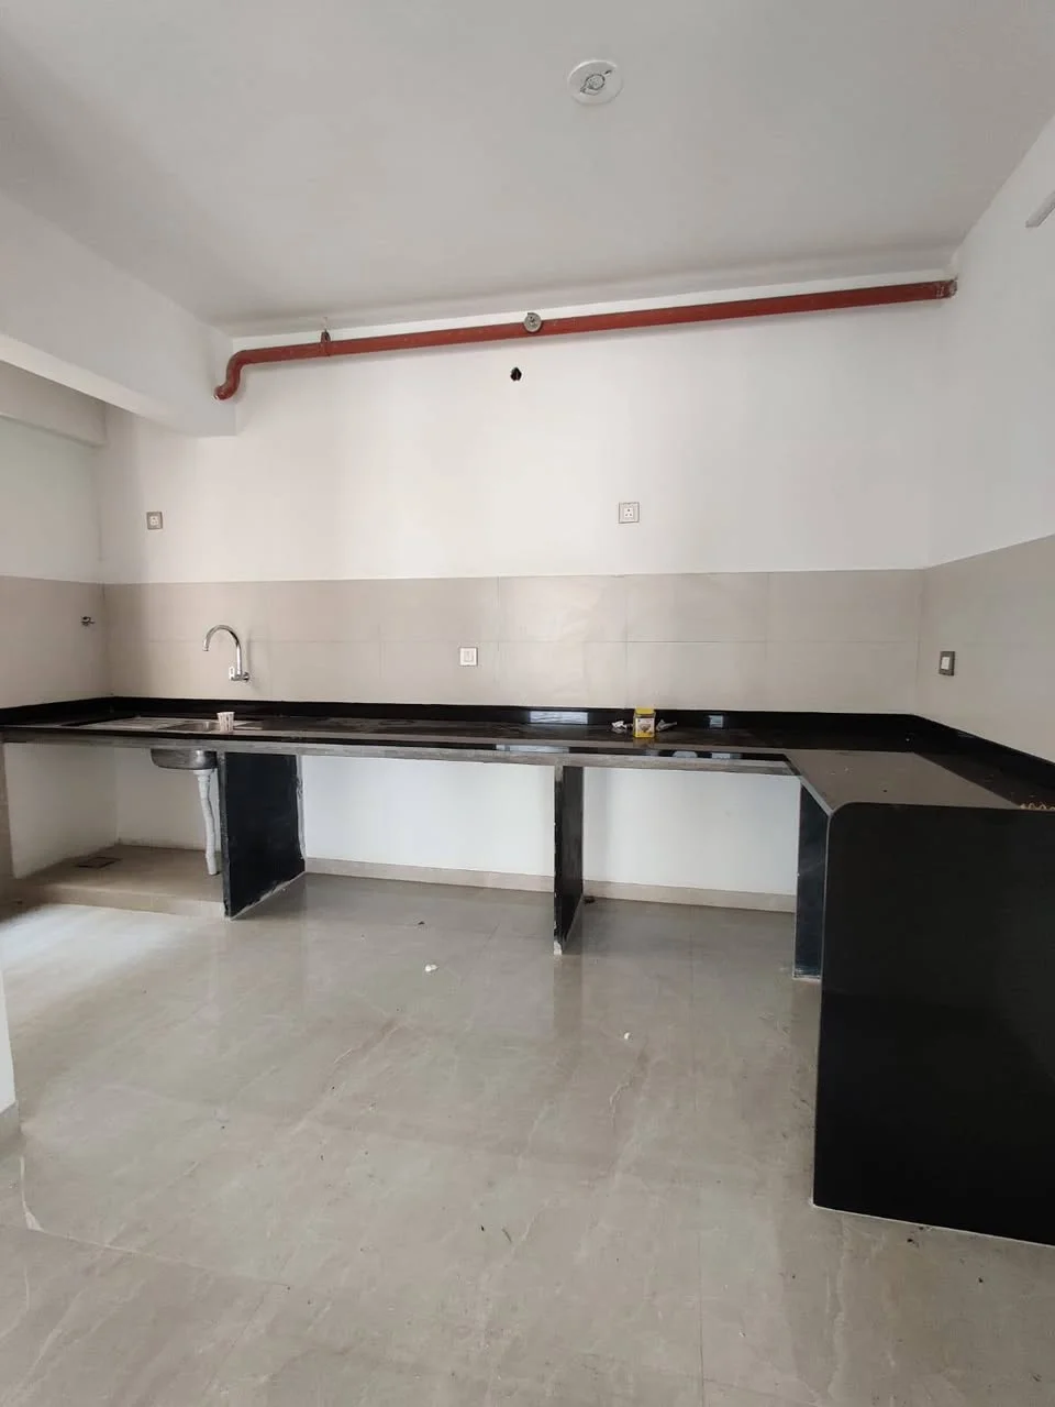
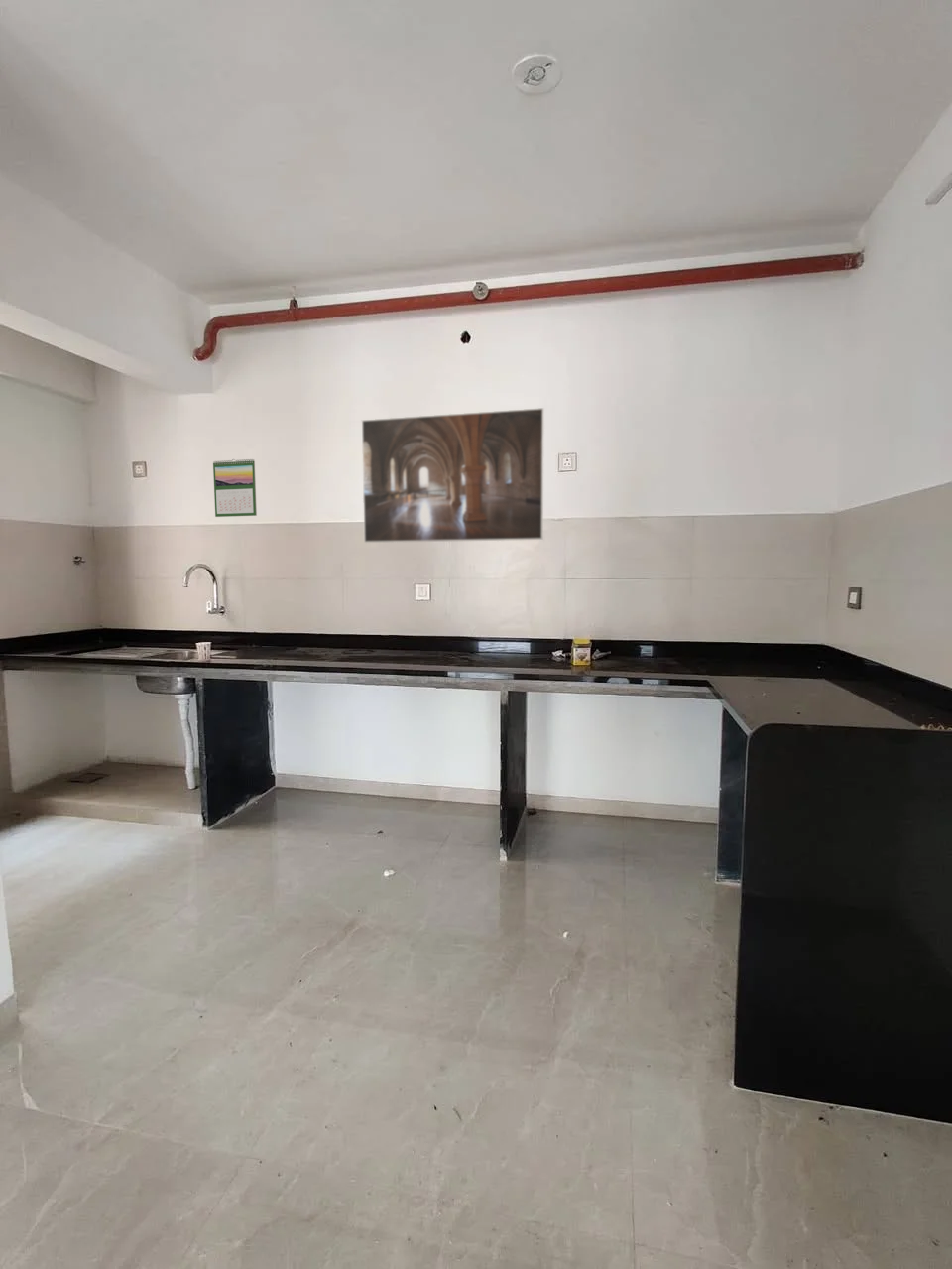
+ calendar (234, 487)
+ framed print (450, 478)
